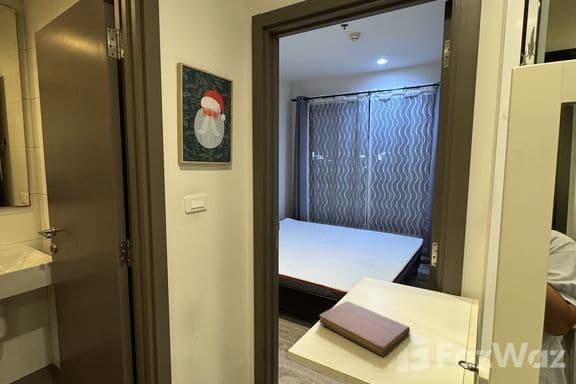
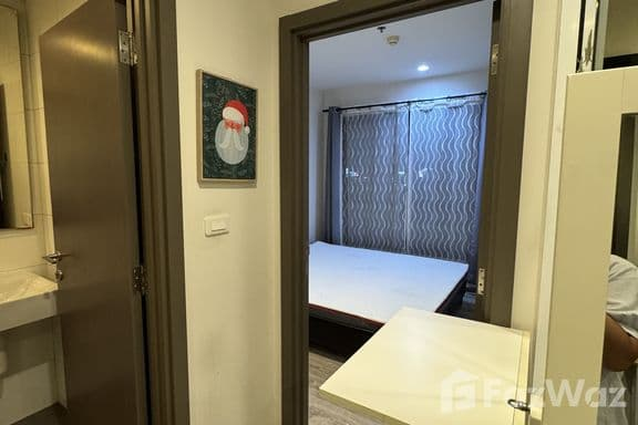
- notebook (362, 324)
